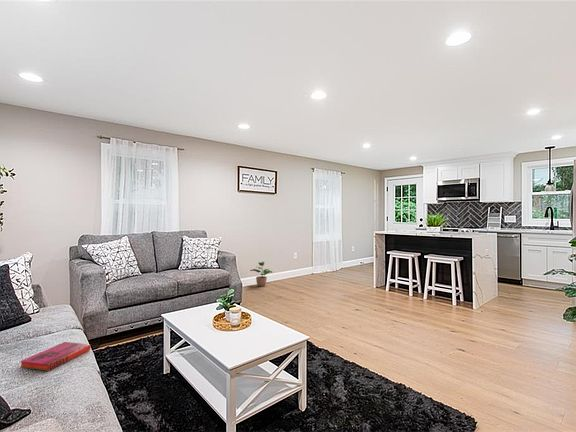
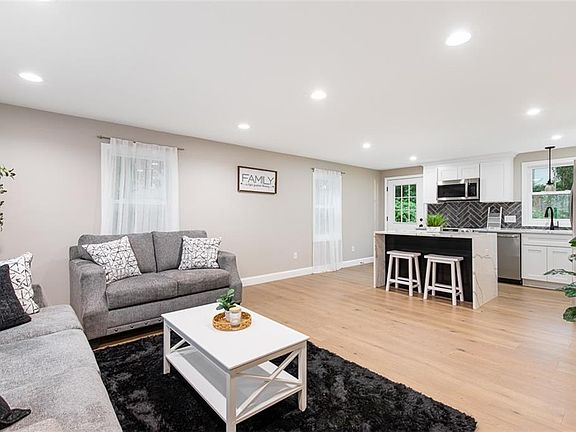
- hardback book (57, 355)
- potted plant (261, 274)
